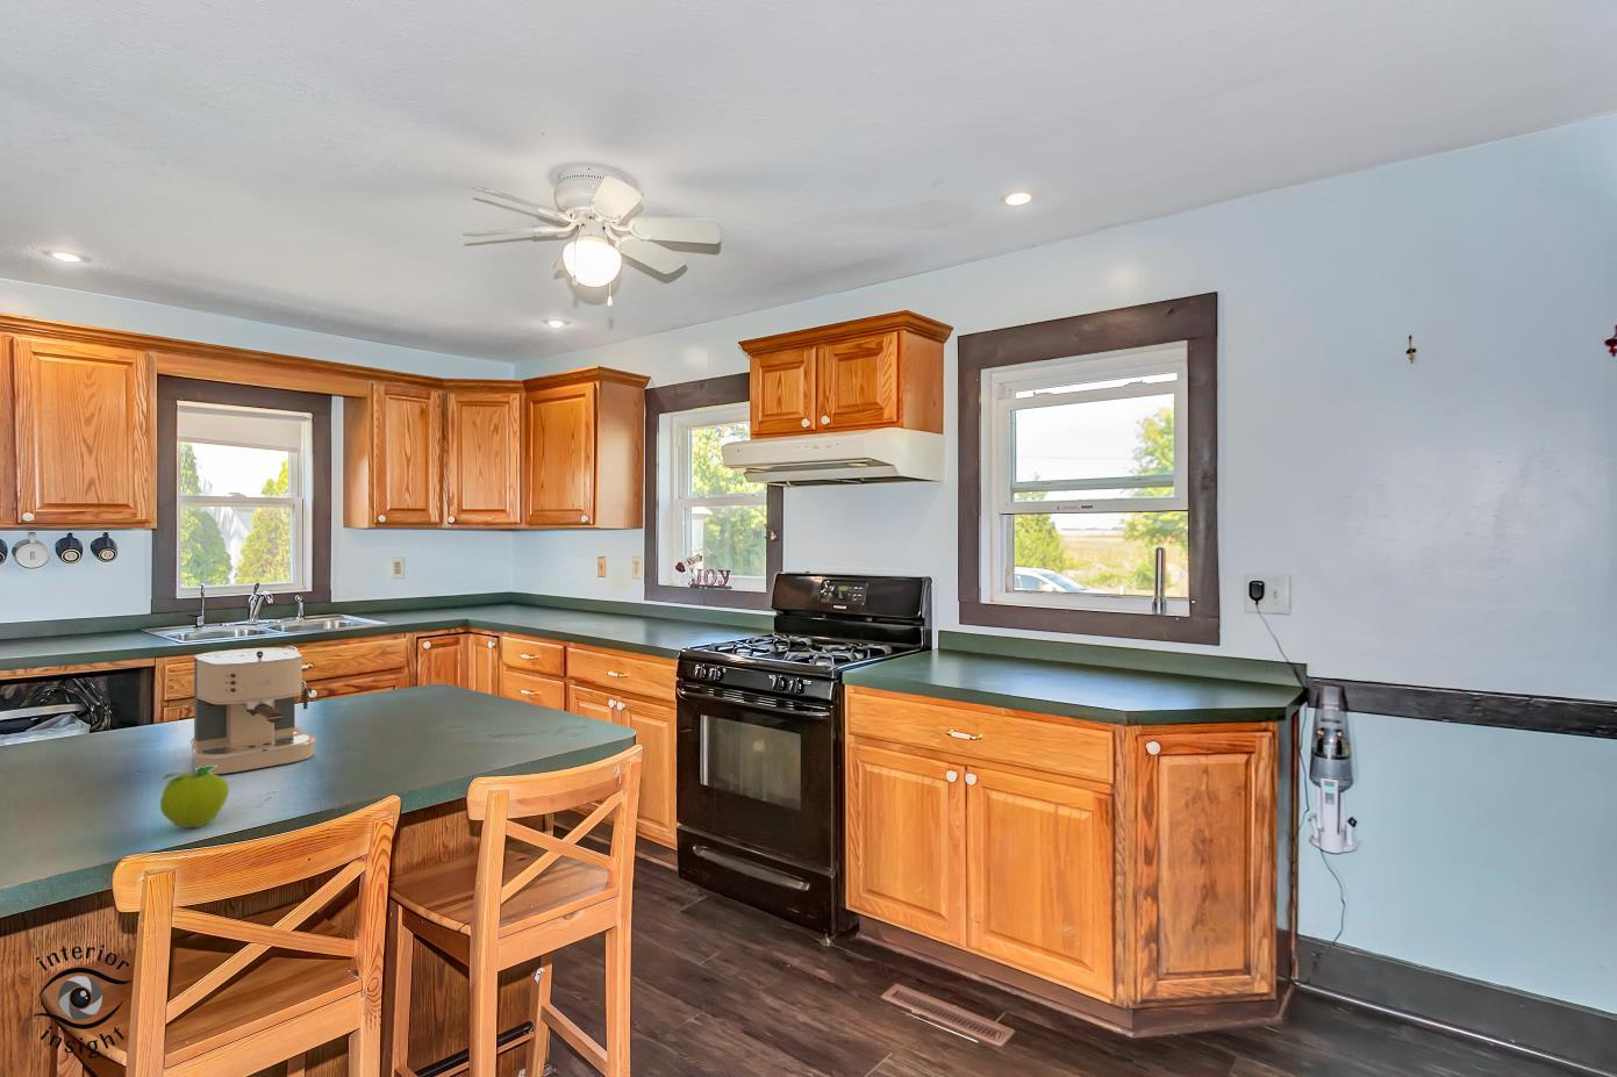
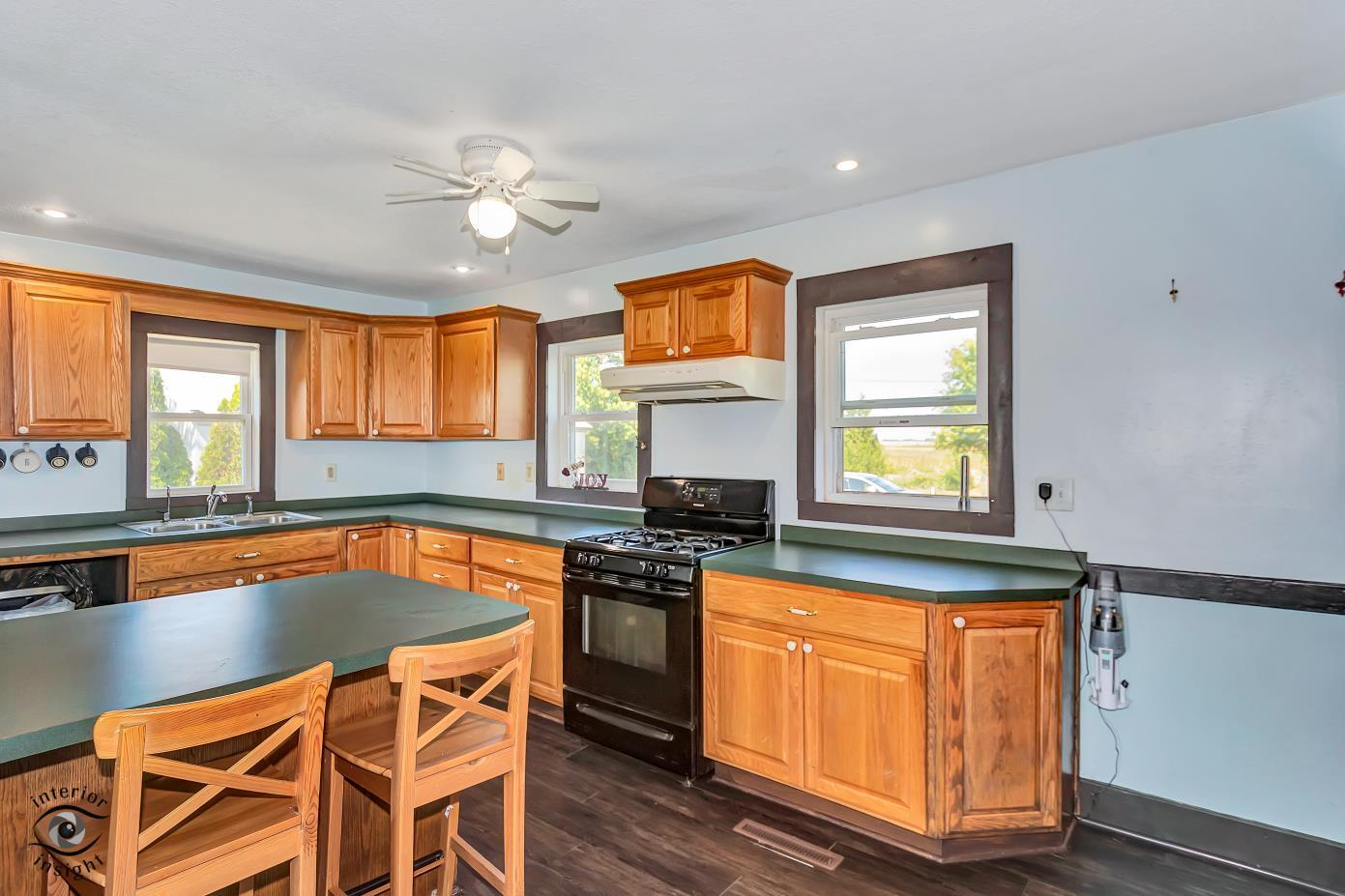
- fruit (194, 796)
- coffee maker (254, 704)
